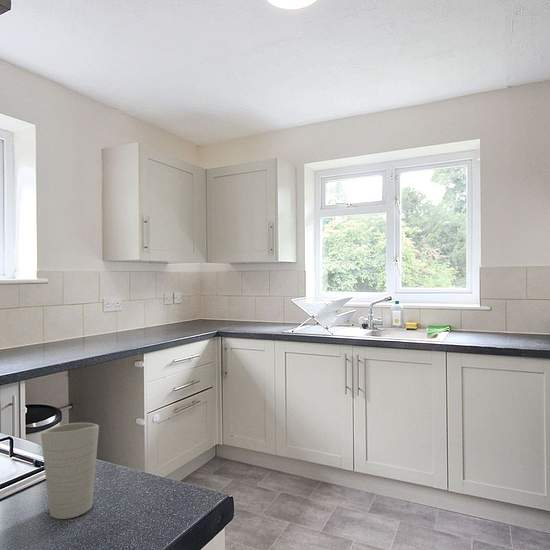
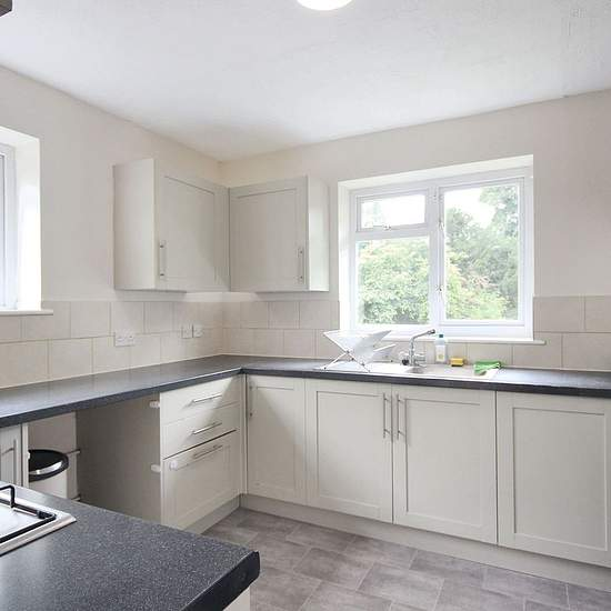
- cup (70, 465)
